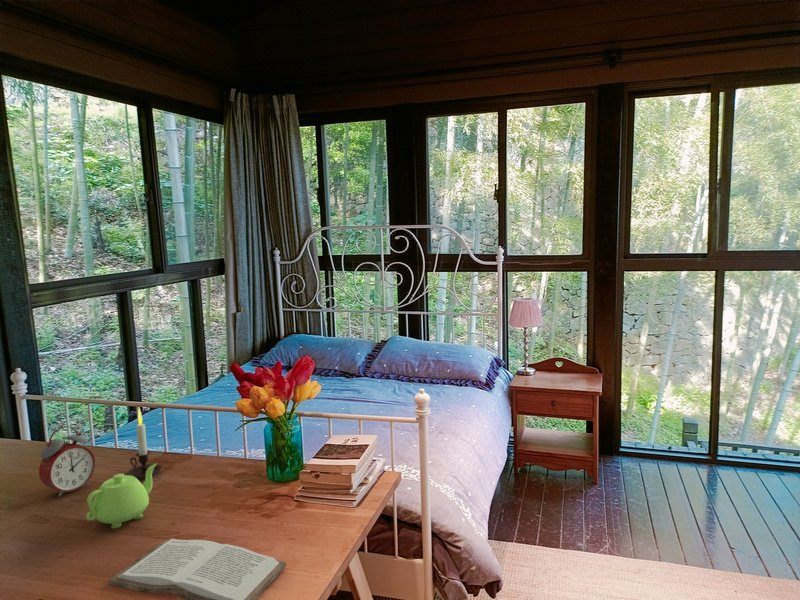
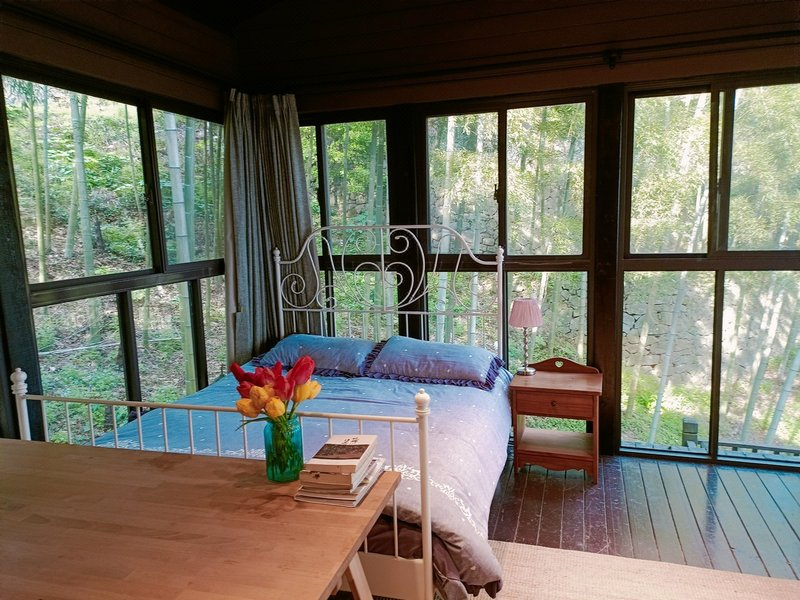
- book (198, 568)
- teapot (123, 495)
- alarm clock (66, 458)
- candle (139, 440)
